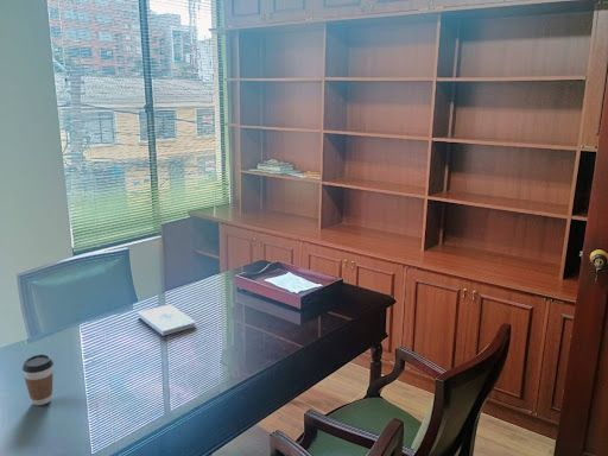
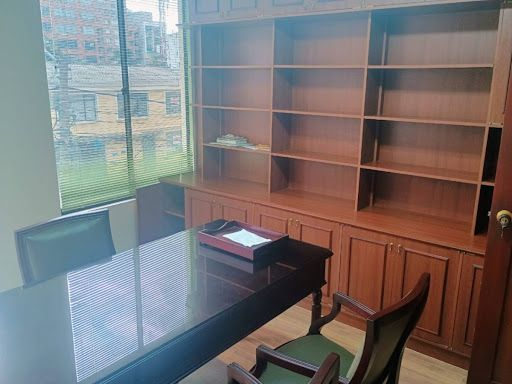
- notepad (166, 318)
- coffee cup (39, 380)
